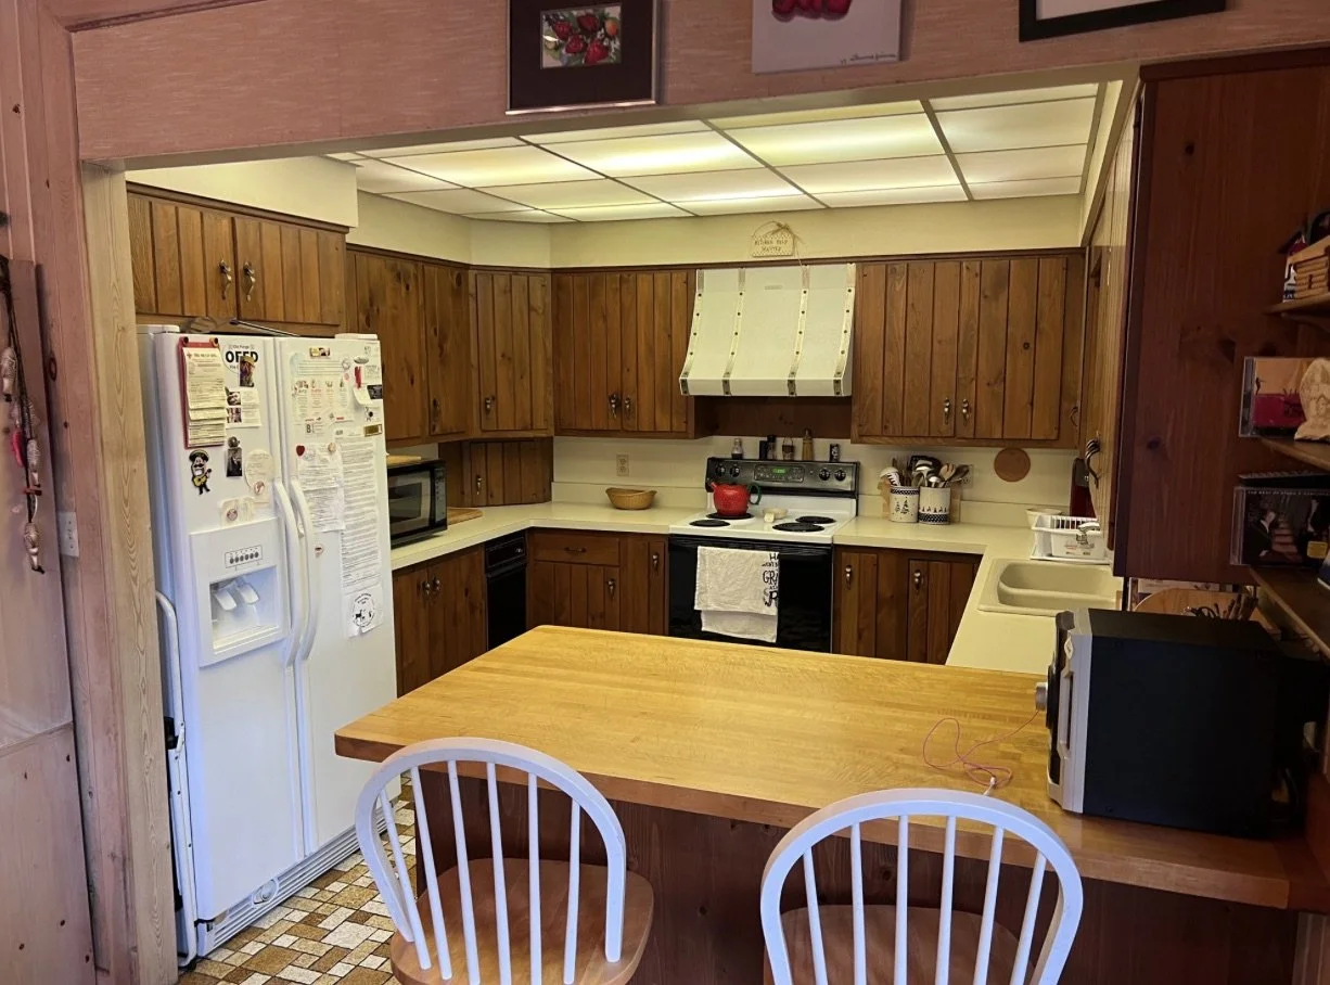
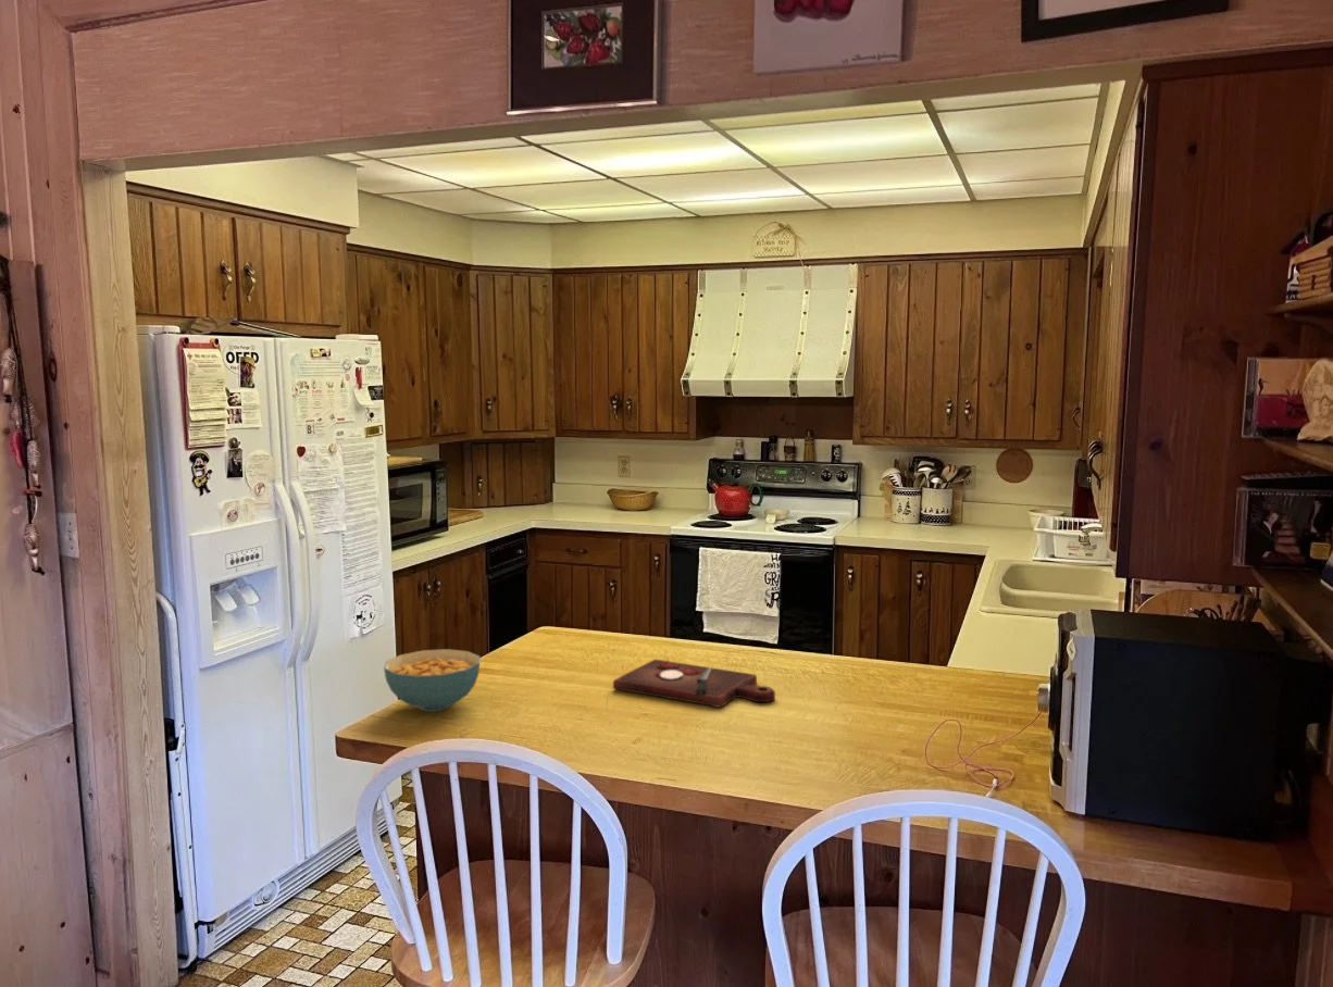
+ cutting board (693, 679)
+ cereal bowl (433, 684)
